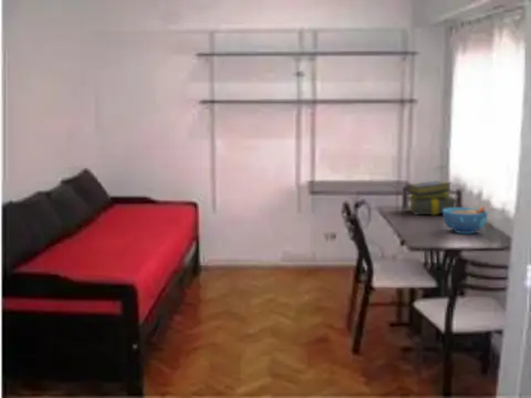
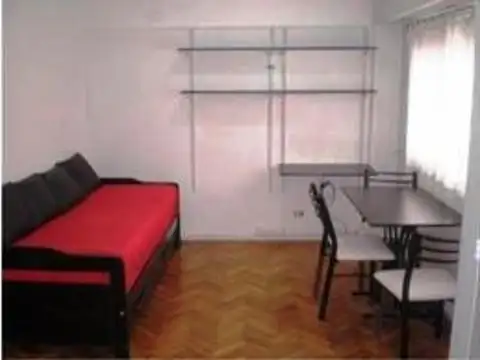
- bowl (464, 219)
- stack of books (429, 197)
